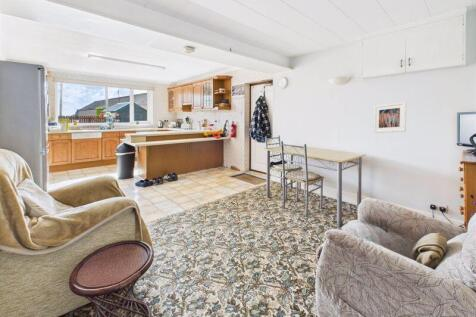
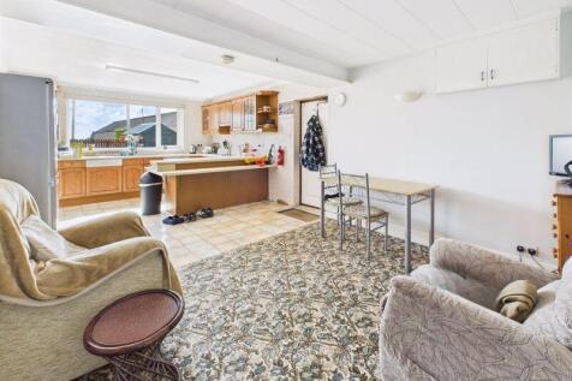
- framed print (389, 118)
